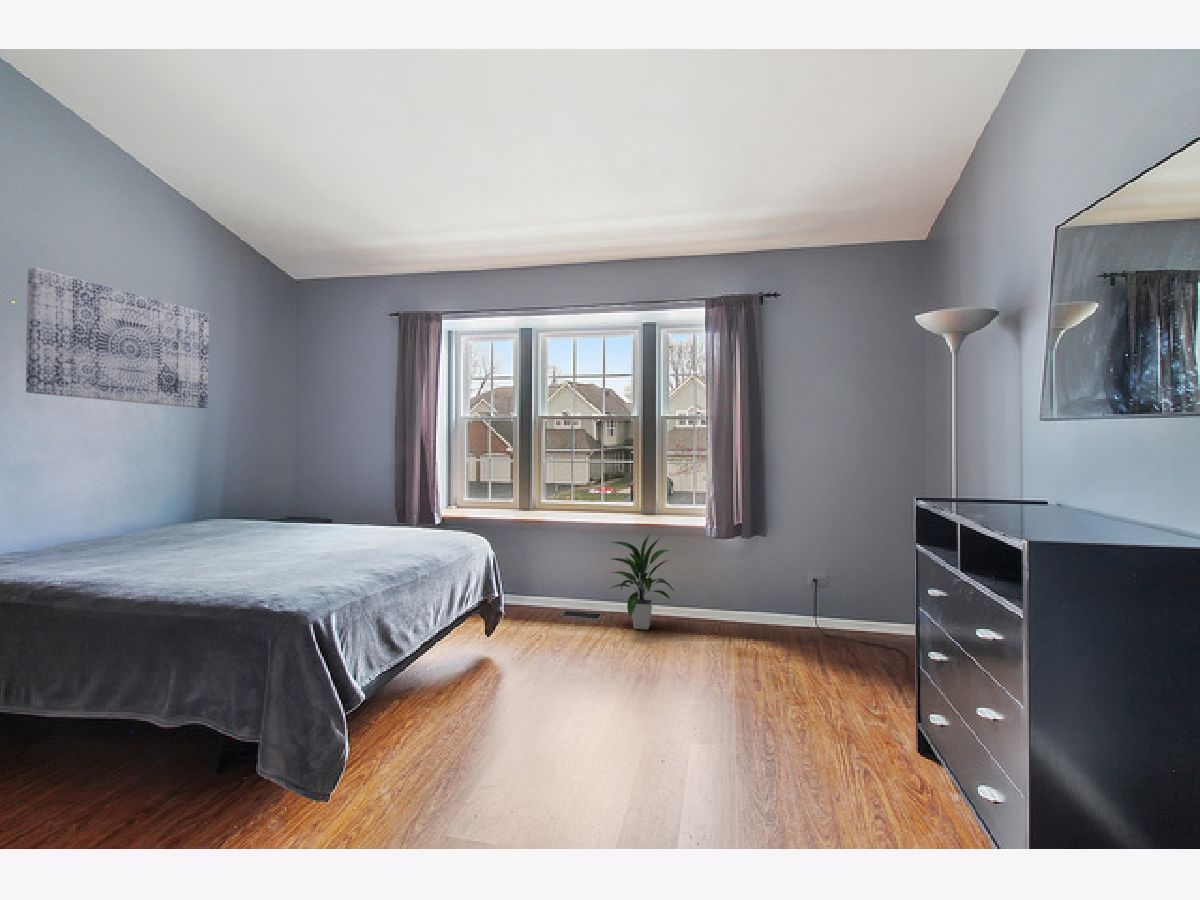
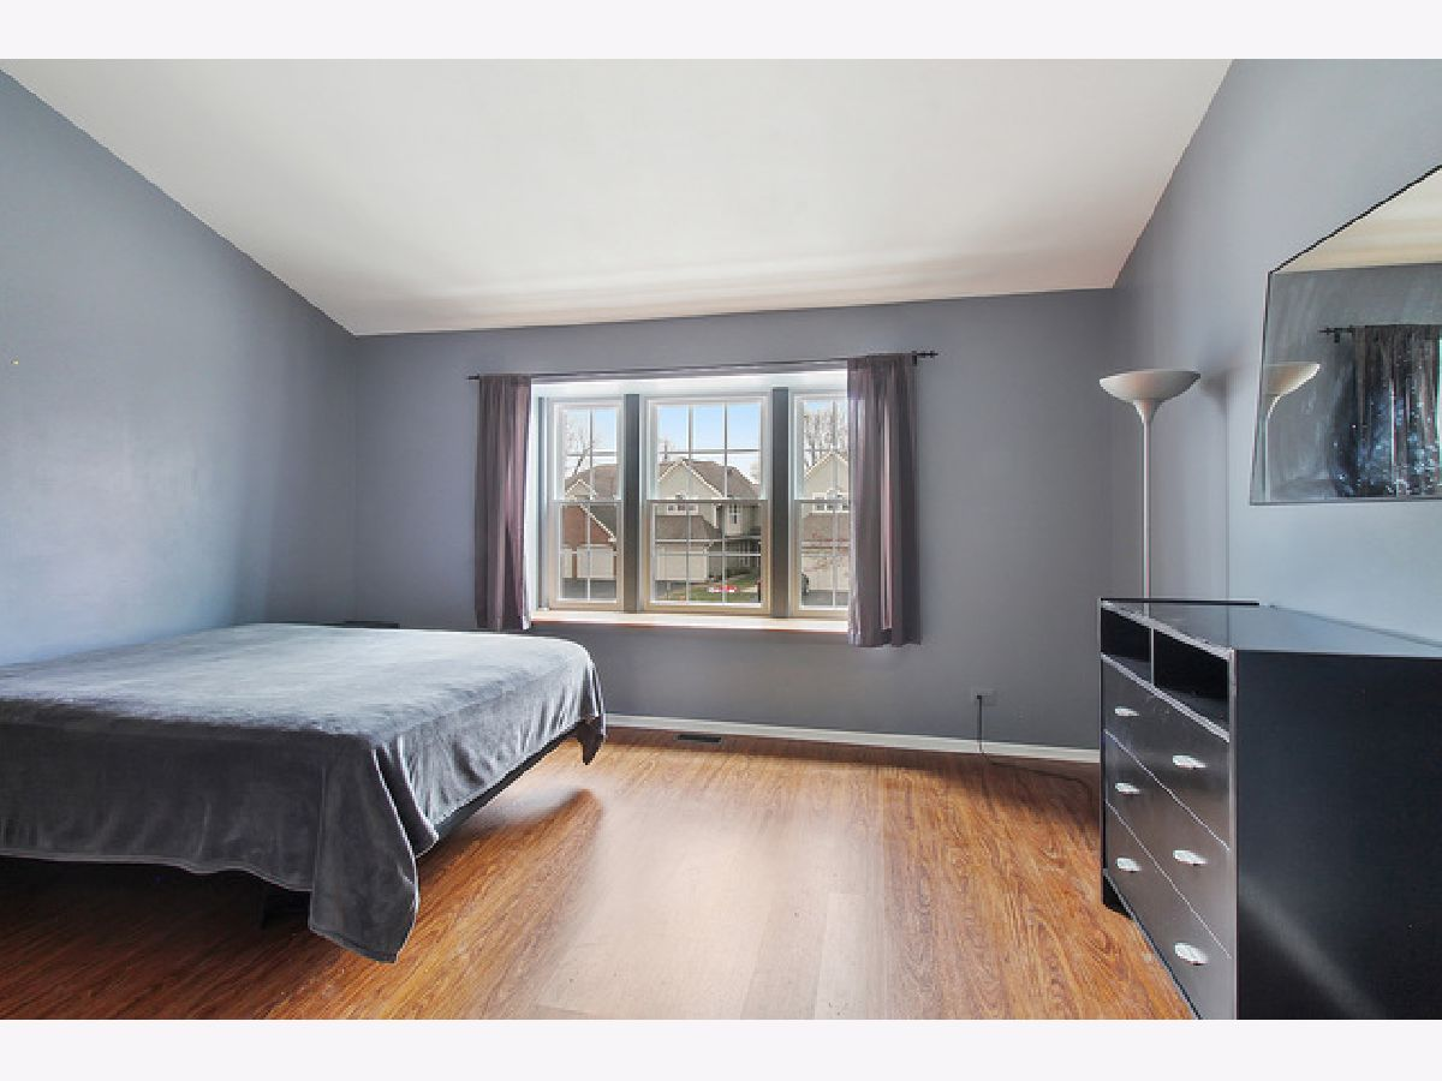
- wall art (129, 347)
- indoor plant (639, 580)
